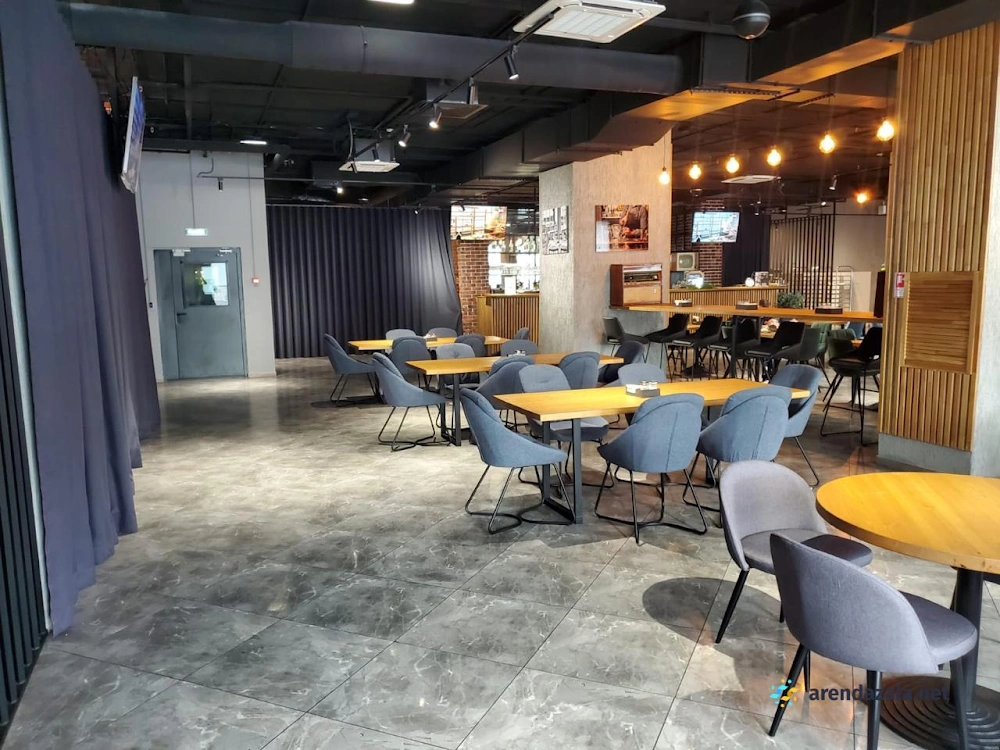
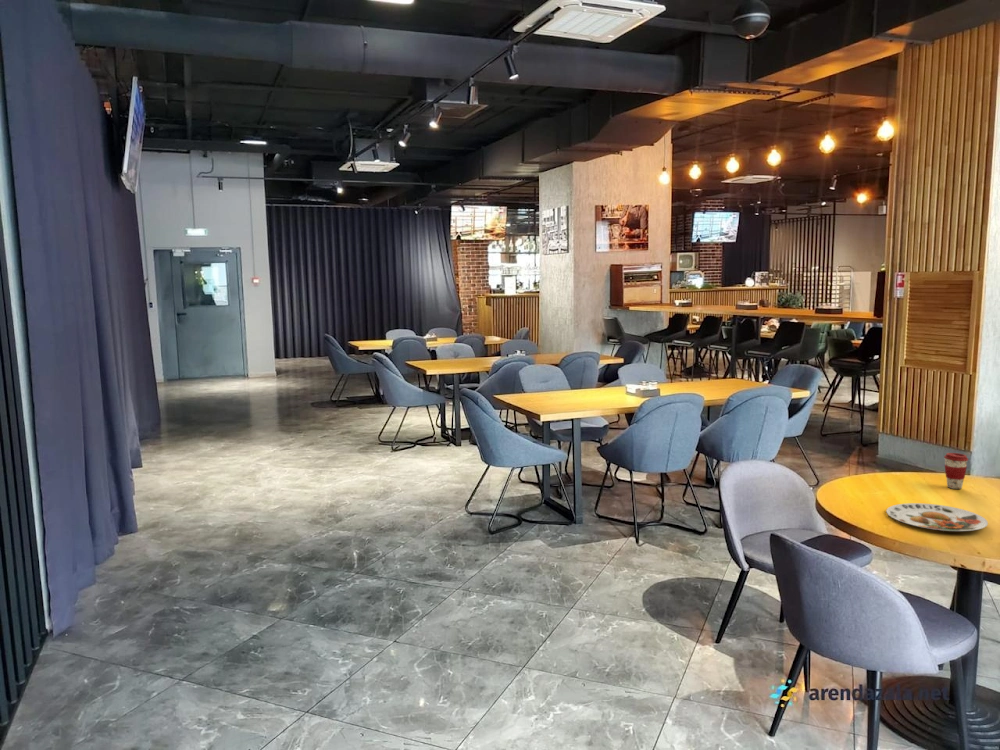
+ coffee cup (955, 470)
+ plate (935, 517)
